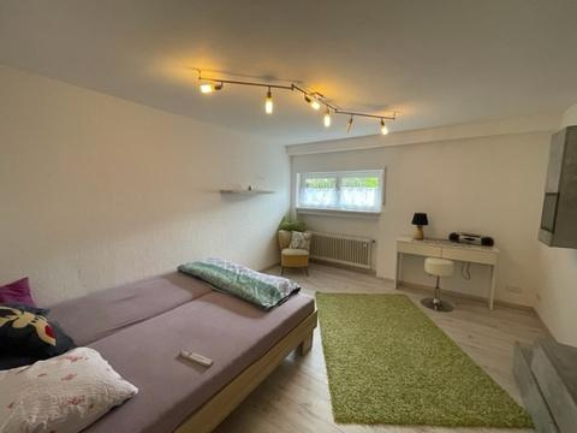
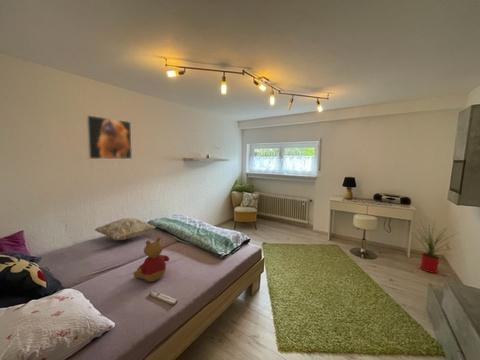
+ house plant (432, 247)
+ decorative pillow (126, 228)
+ stuffed bear (150, 257)
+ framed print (110, 139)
